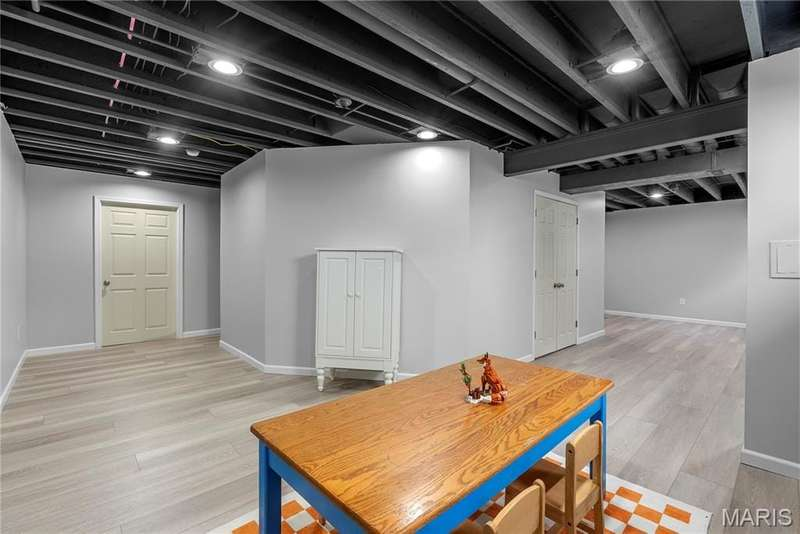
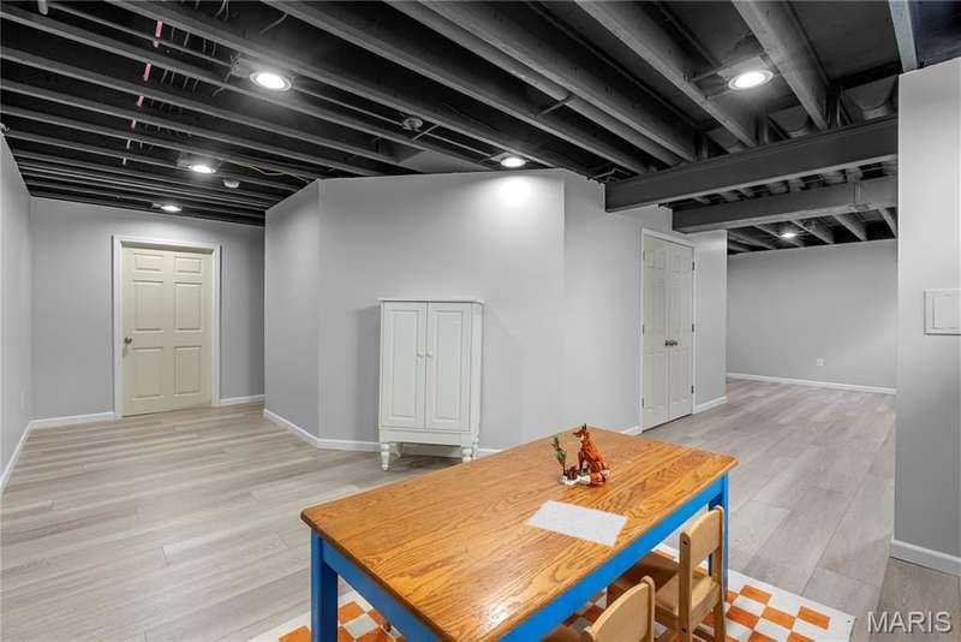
+ paper sheet (577, 517)
